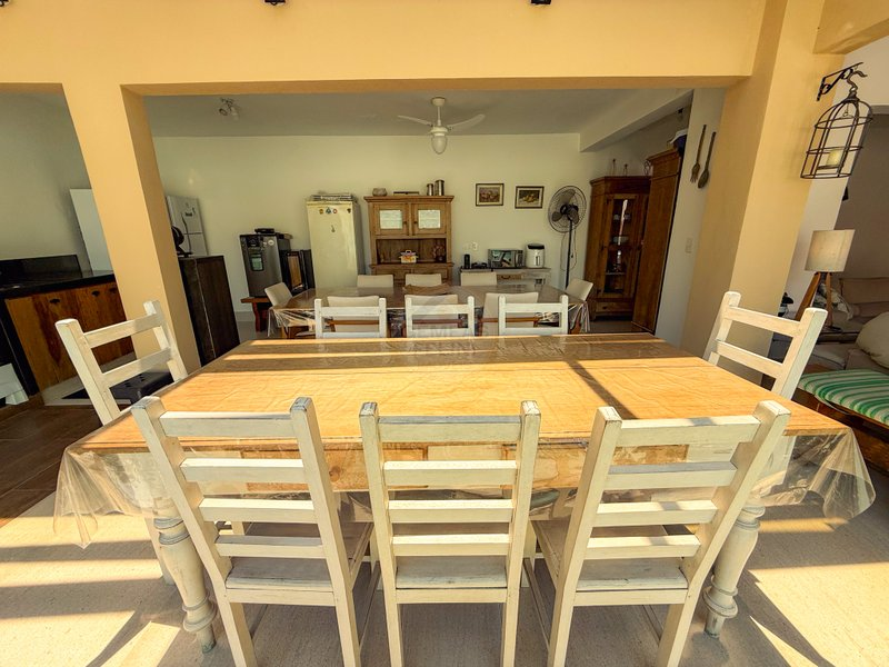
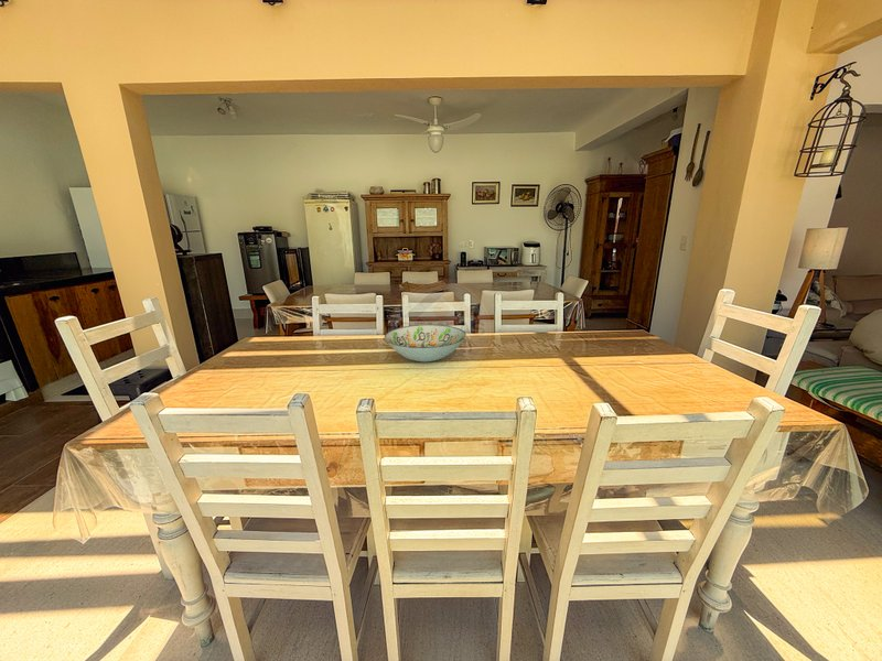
+ decorative bowl (426, 346)
